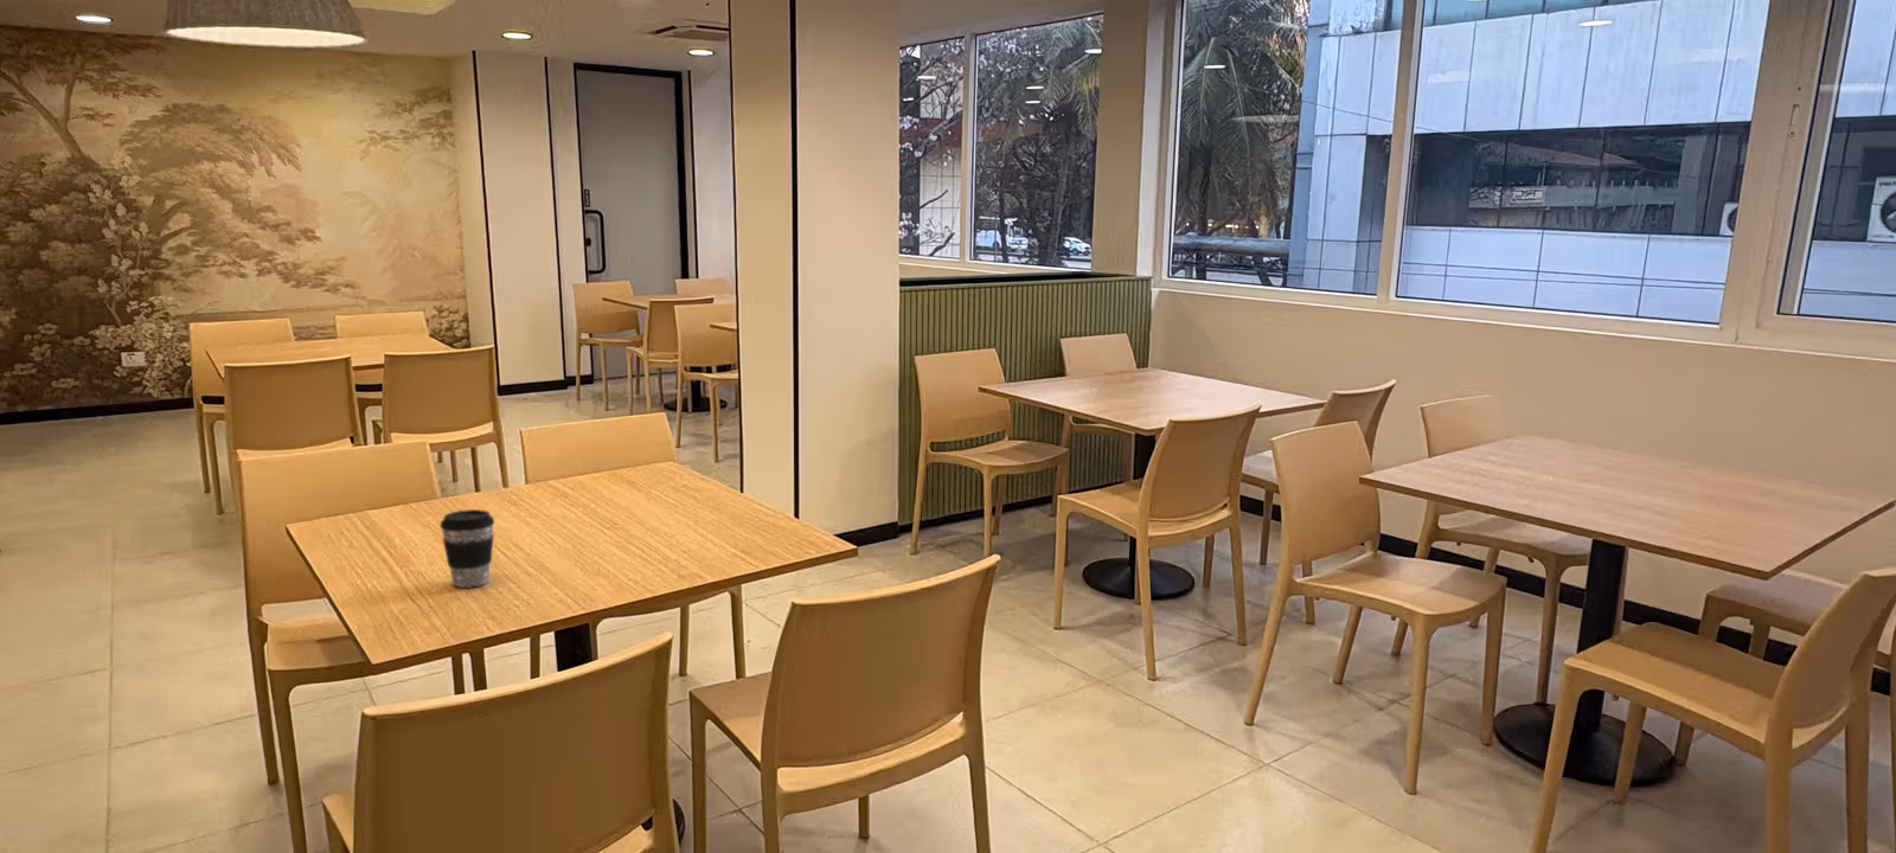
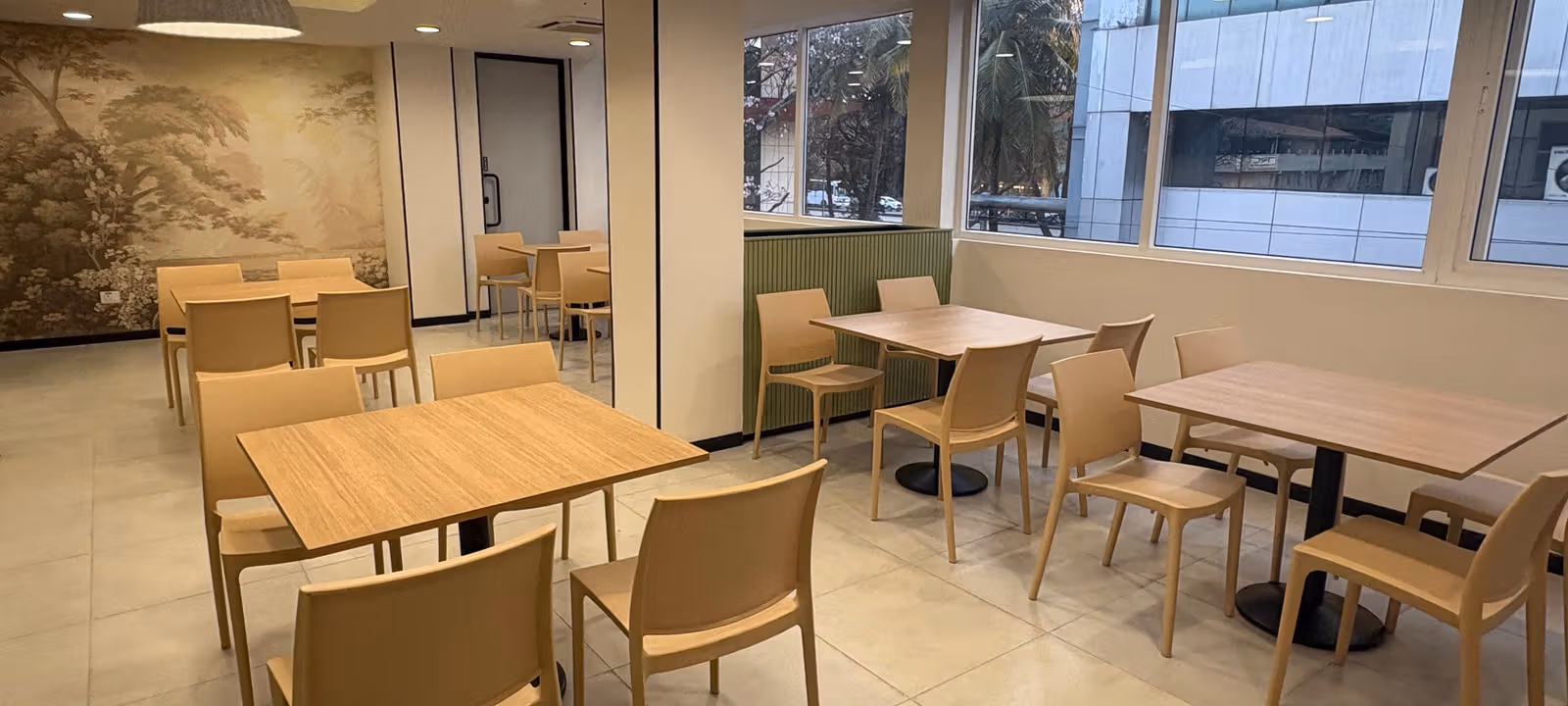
- coffee cup (468, 549)
